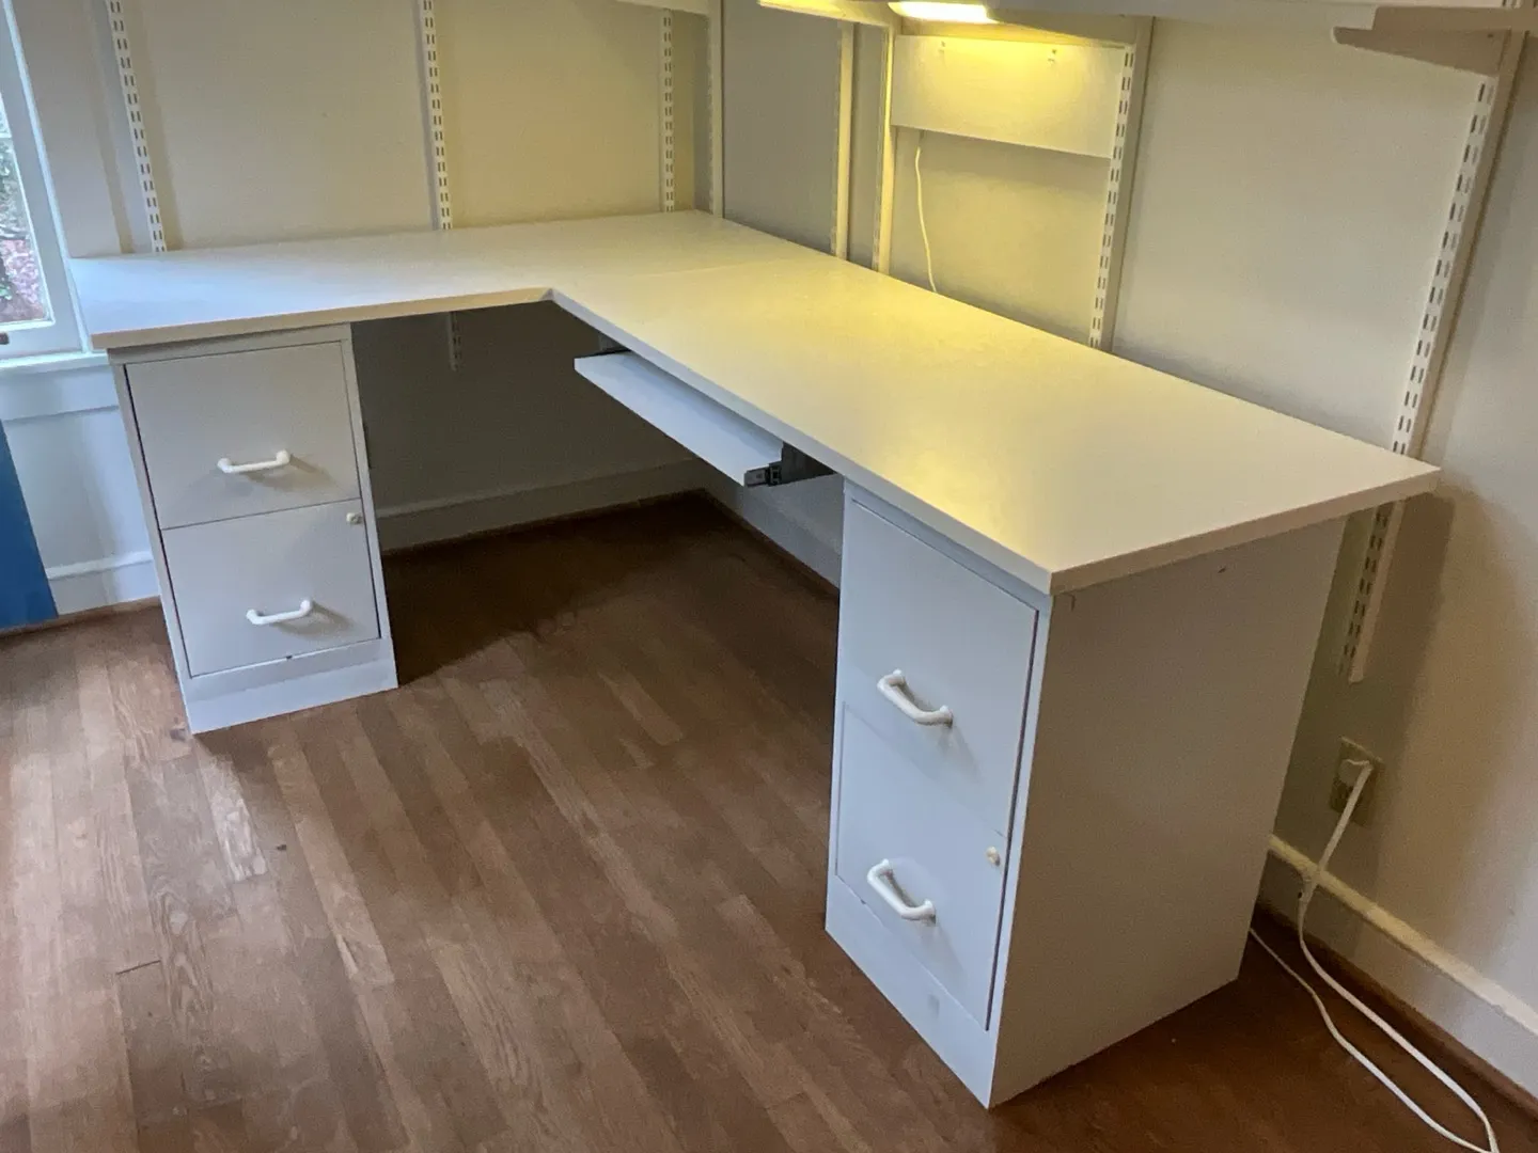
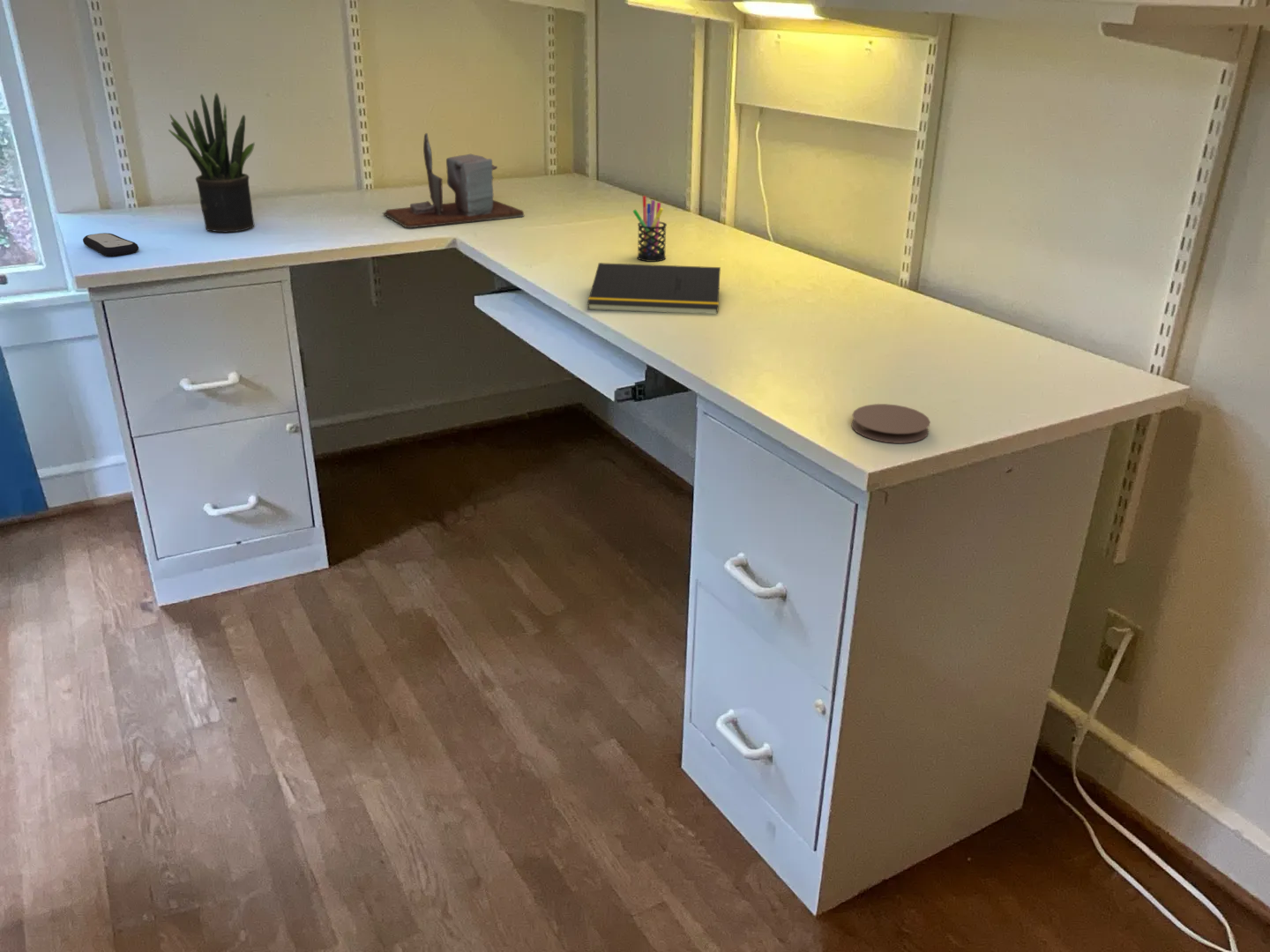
+ coaster (890, 422)
+ potted plant (213, 163)
+ remote control (108, 243)
+ pen holder (648, 228)
+ notepad (655, 287)
+ desk organizer (451, 175)
